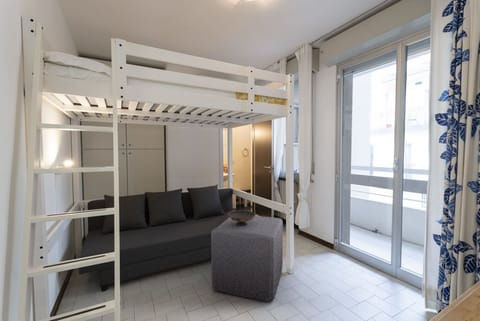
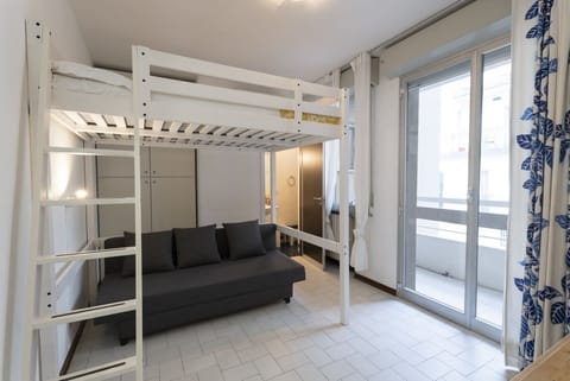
- decorative bowl (241, 218)
- cube (249, 251)
